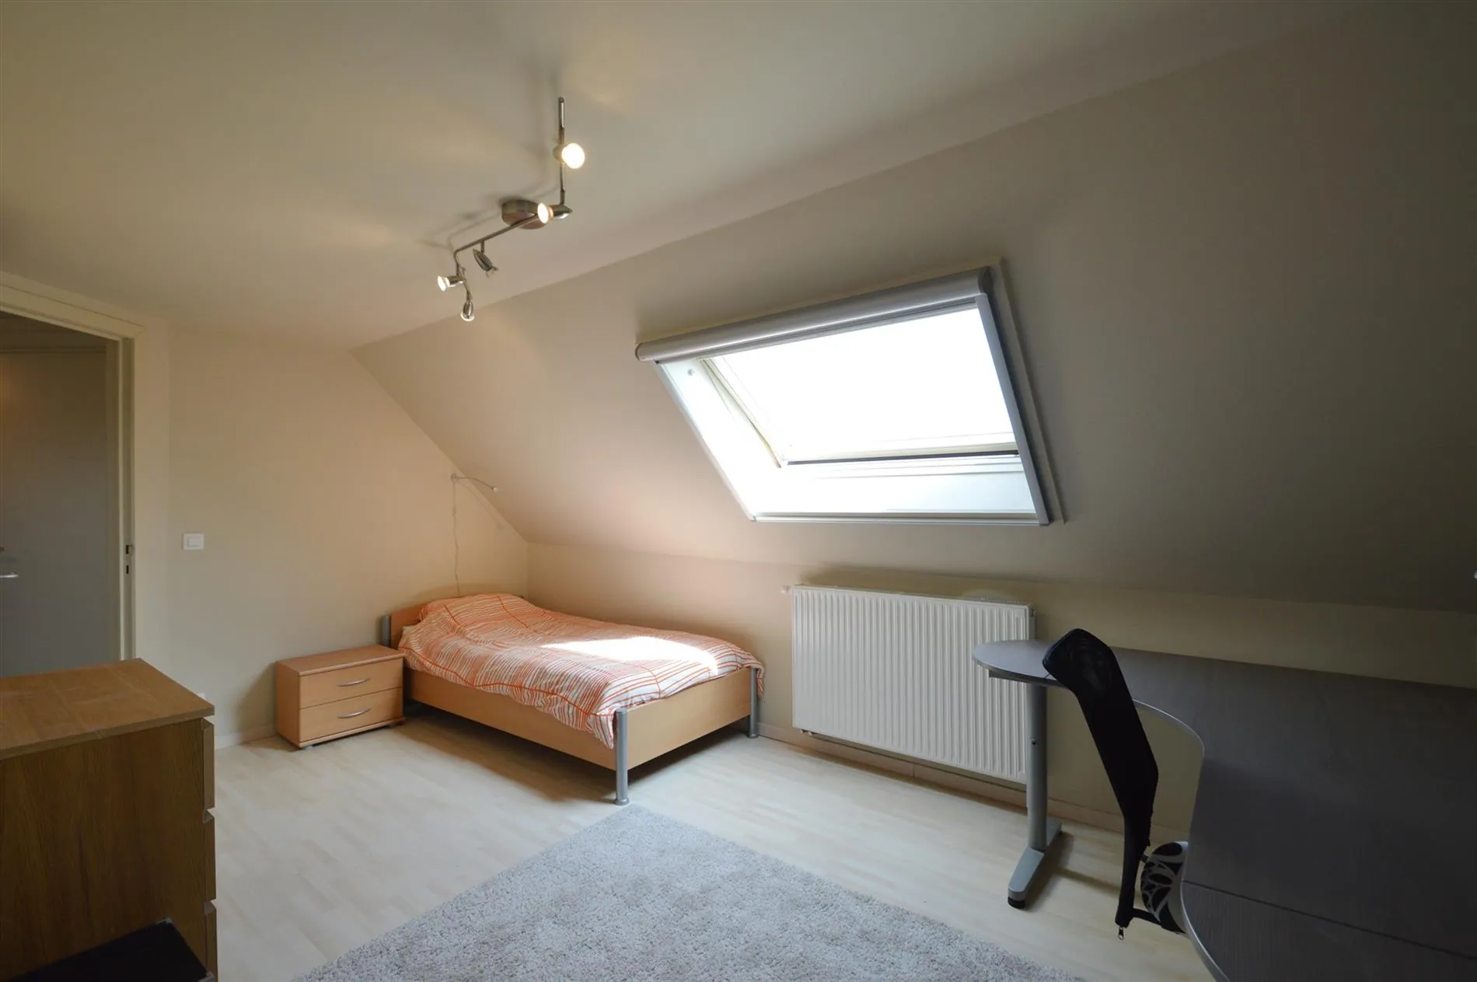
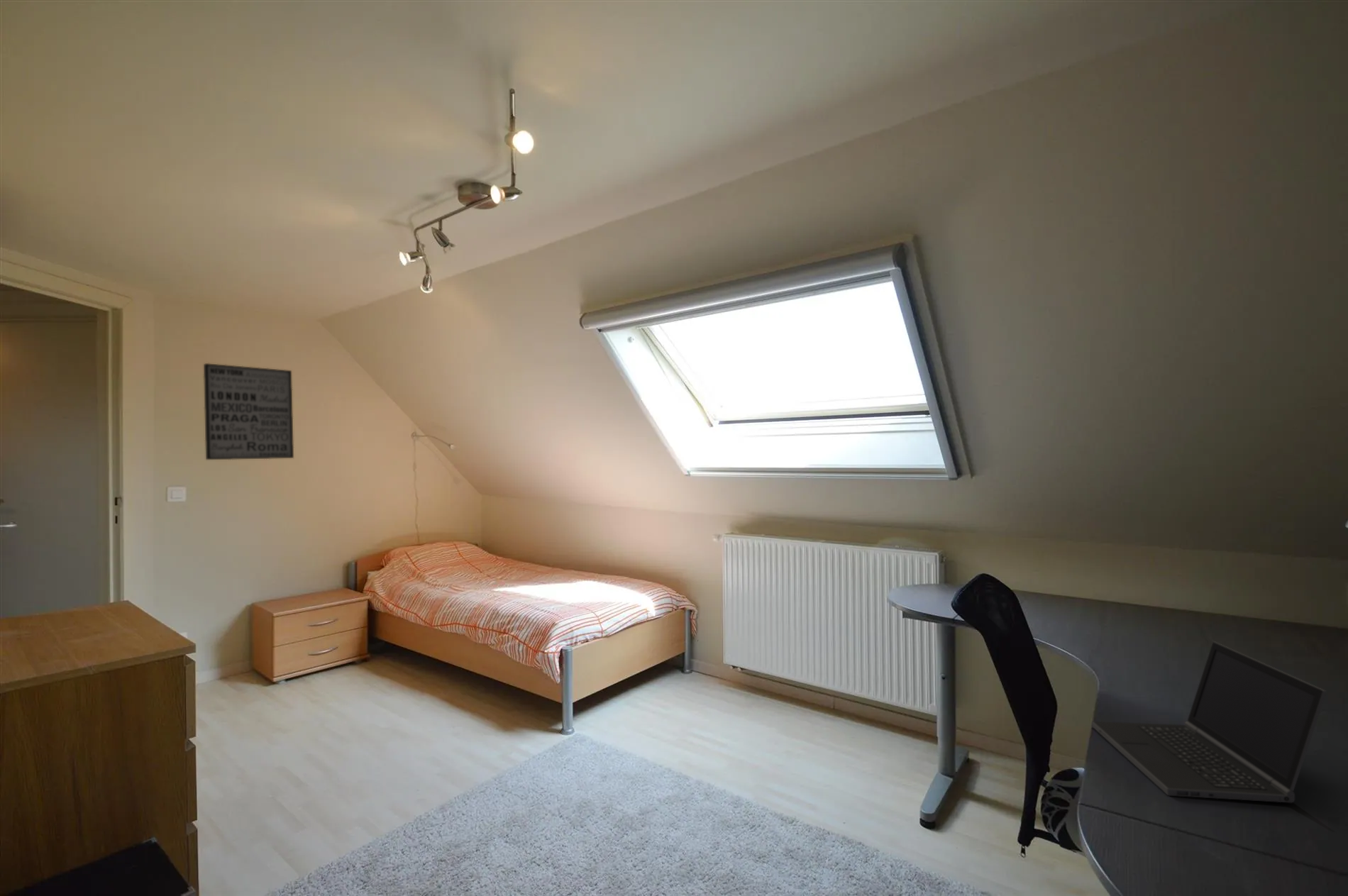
+ wall art (250, 413)
+ laptop computer (1193, 711)
